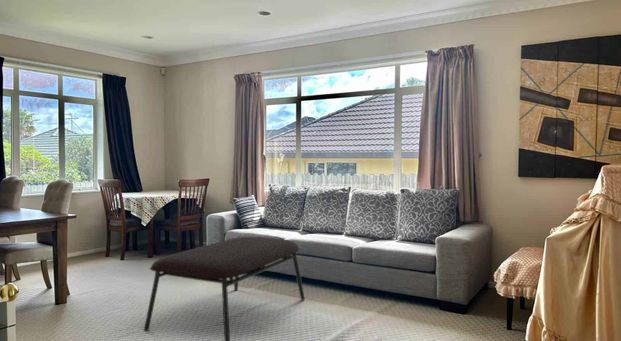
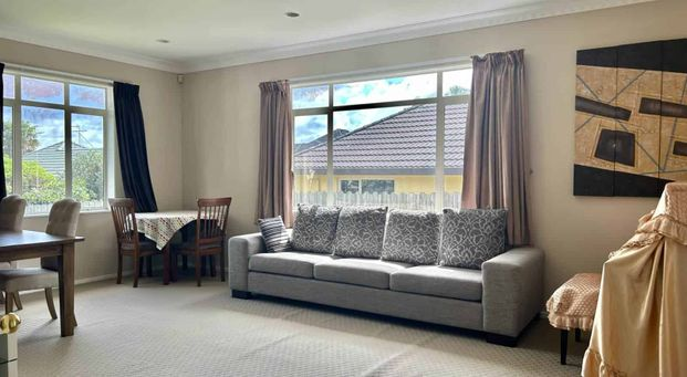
- coffee table (232, 280)
